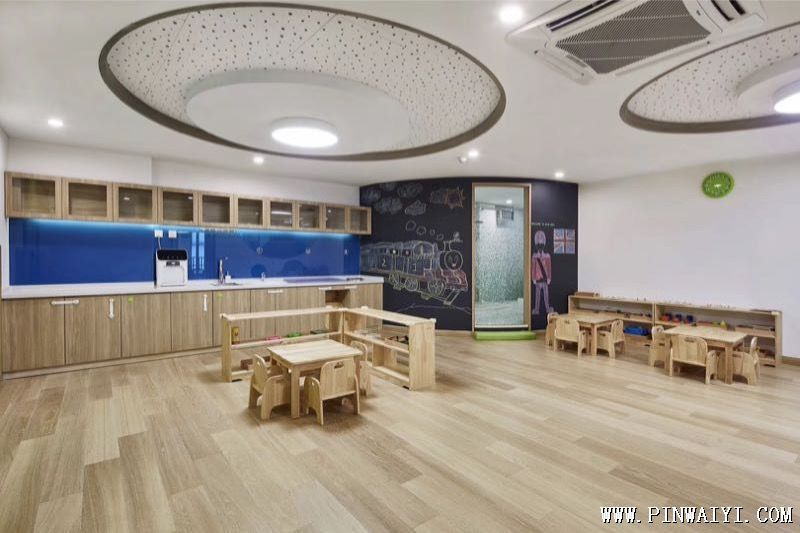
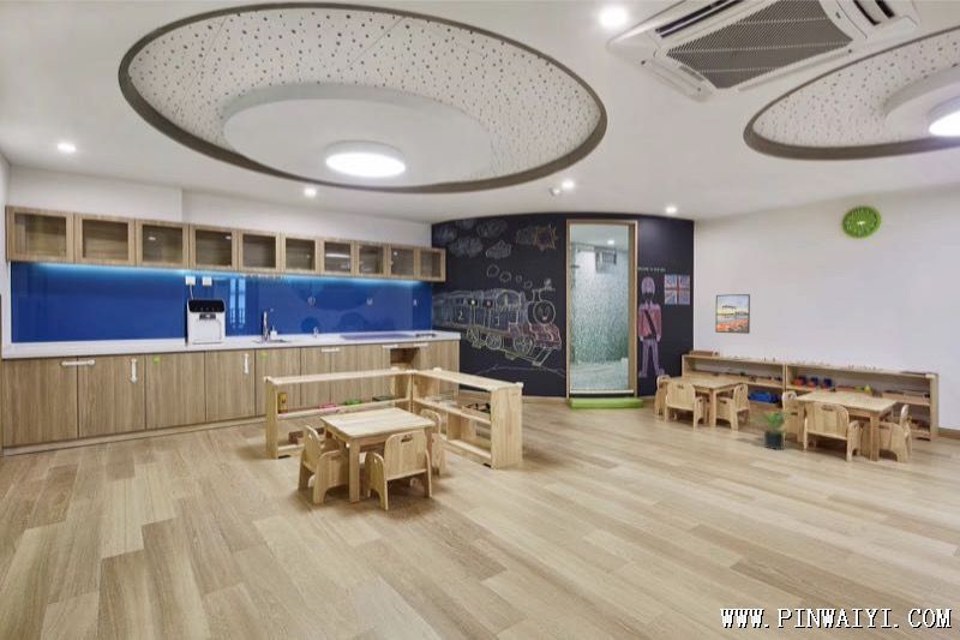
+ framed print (732, 313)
+ potted plant (773, 427)
